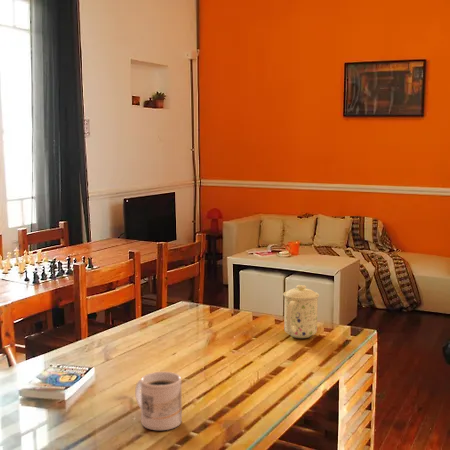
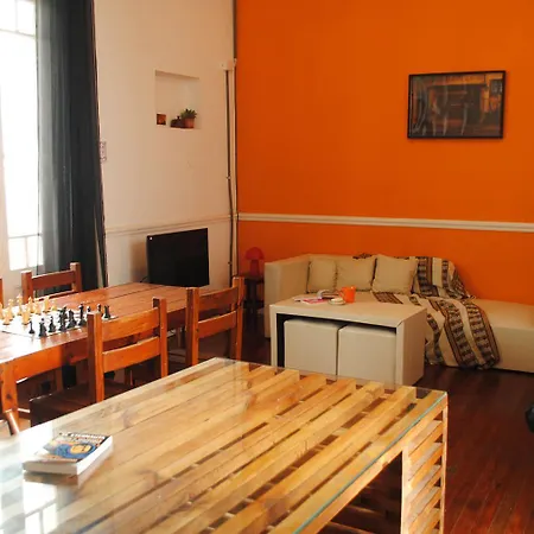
- mug (299, 311)
- mug (159, 398)
